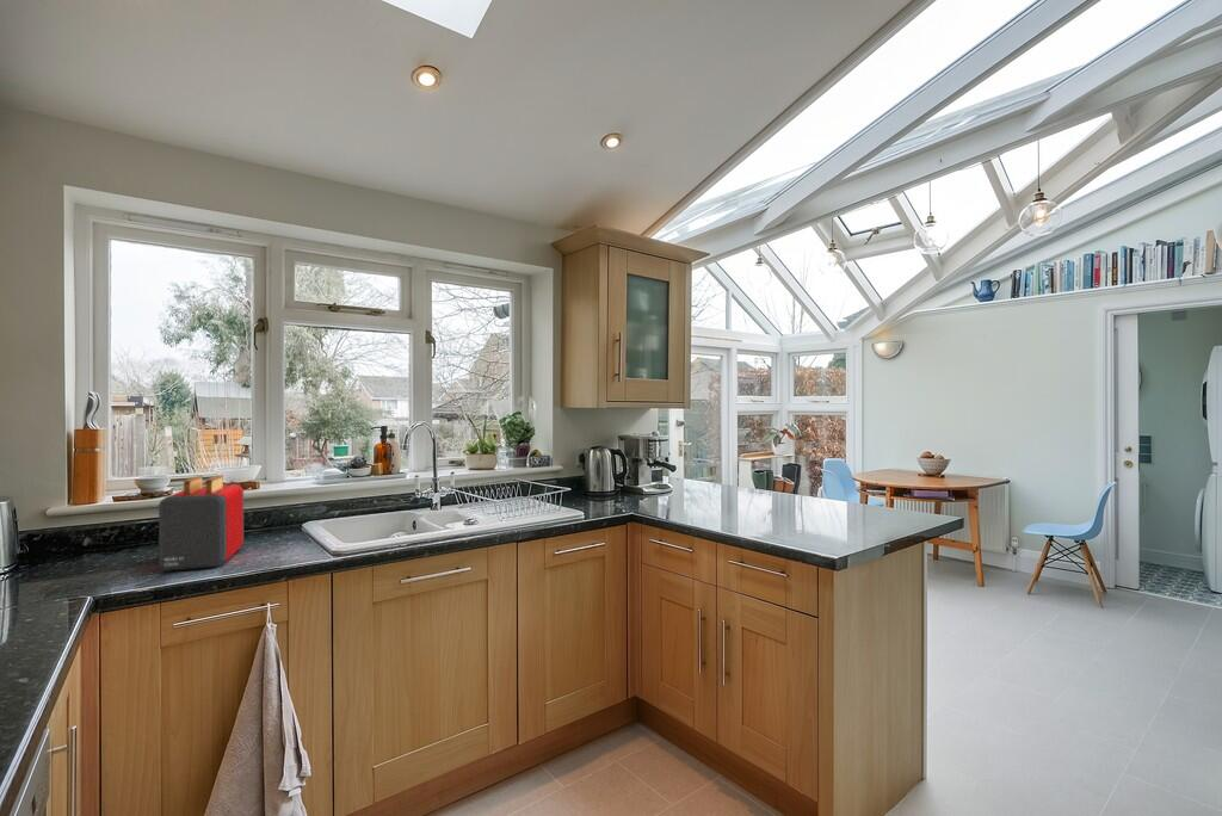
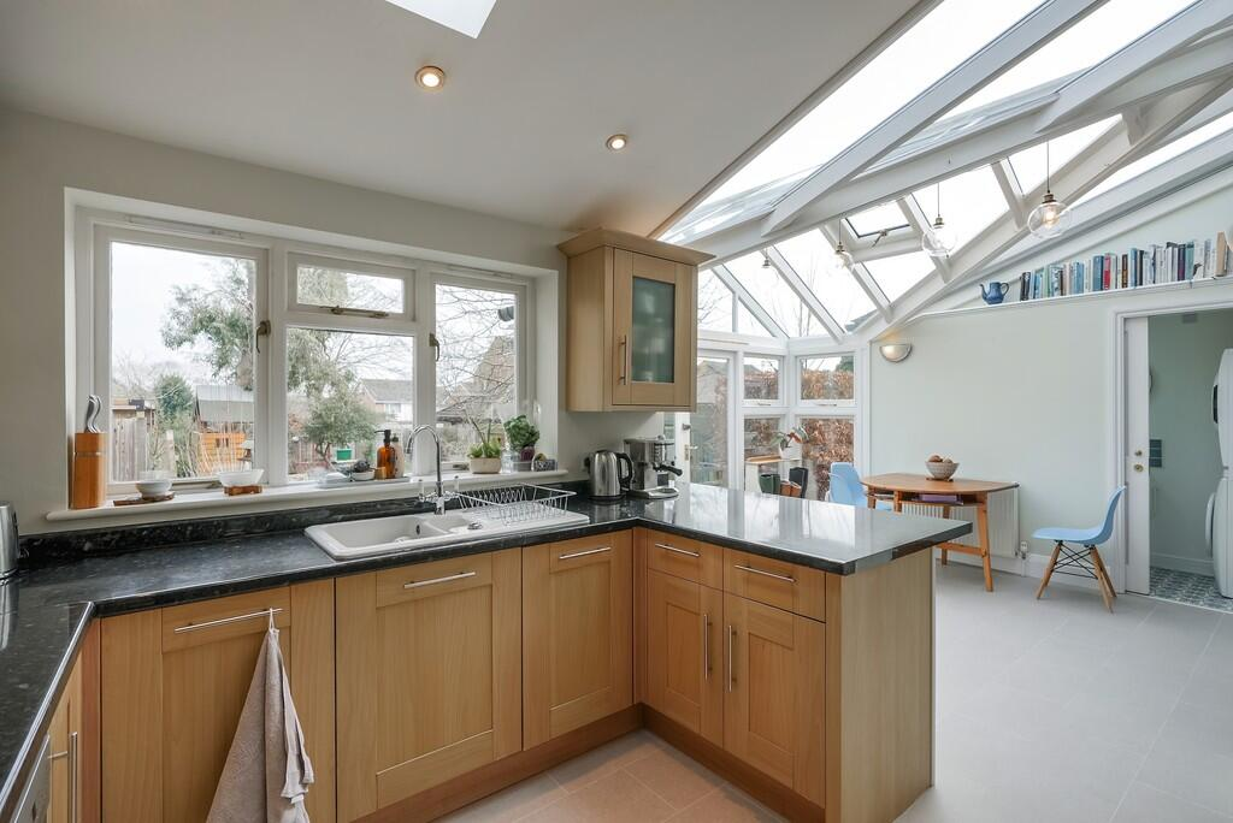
- toaster (204, 518)
